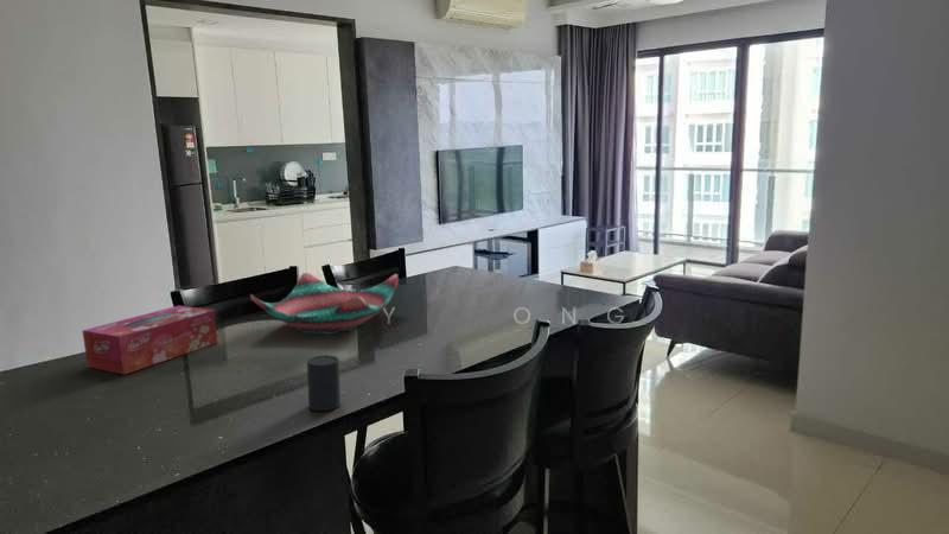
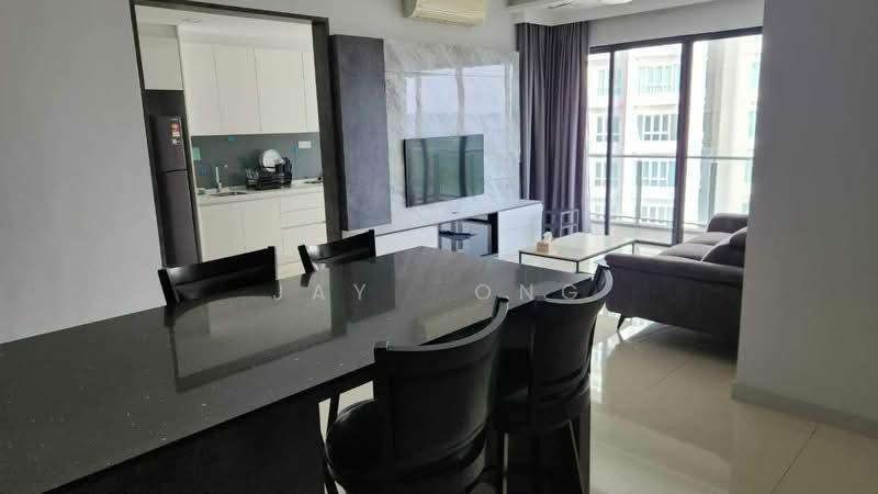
- decorative bowl (330, 304)
- cup (324, 382)
- tissue box (153, 336)
